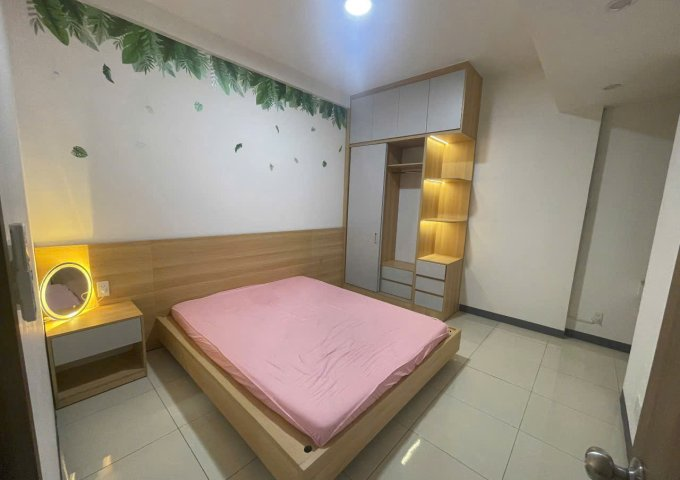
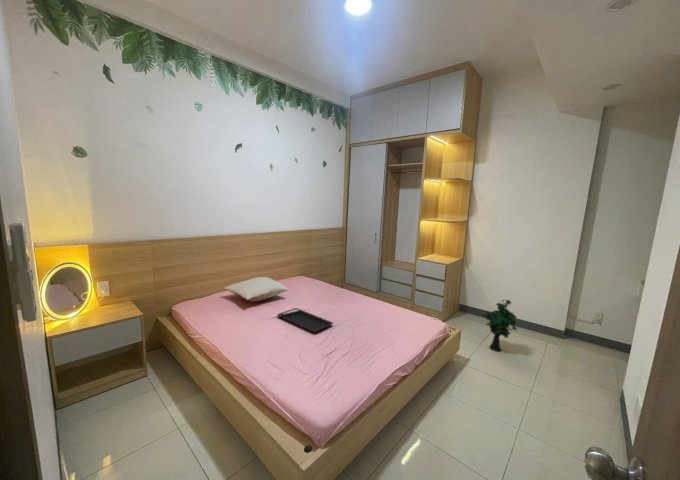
+ serving tray (304, 320)
+ decorative plant (498, 323)
+ pillow (256, 288)
